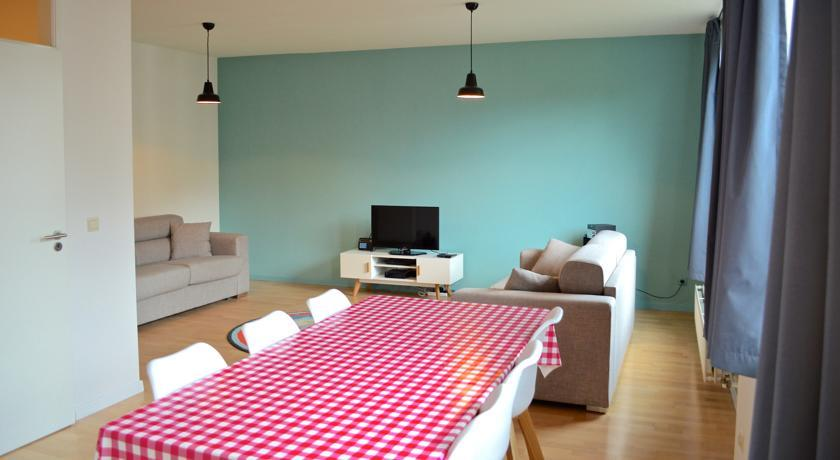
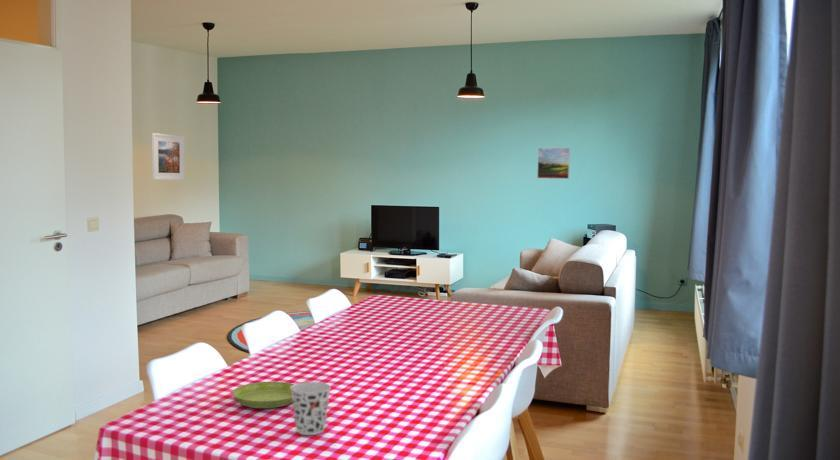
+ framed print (553, 163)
+ saucer (267, 395)
+ cup (310, 408)
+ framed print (168, 157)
